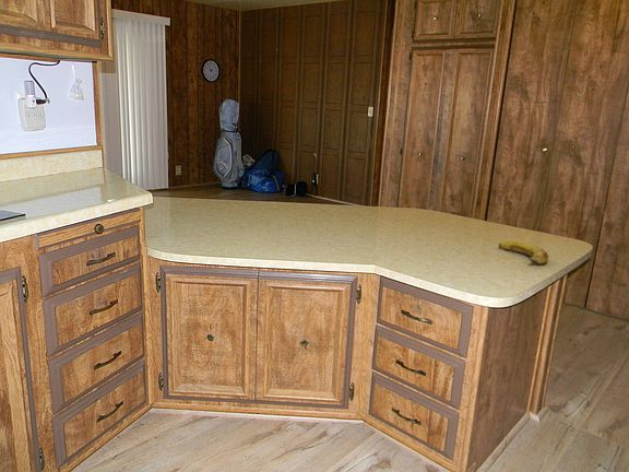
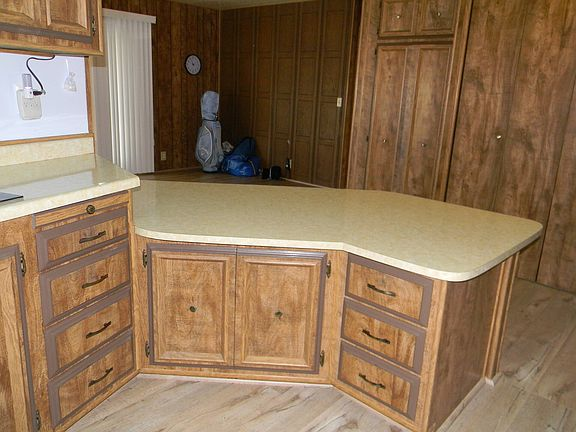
- banana (523, 251)
